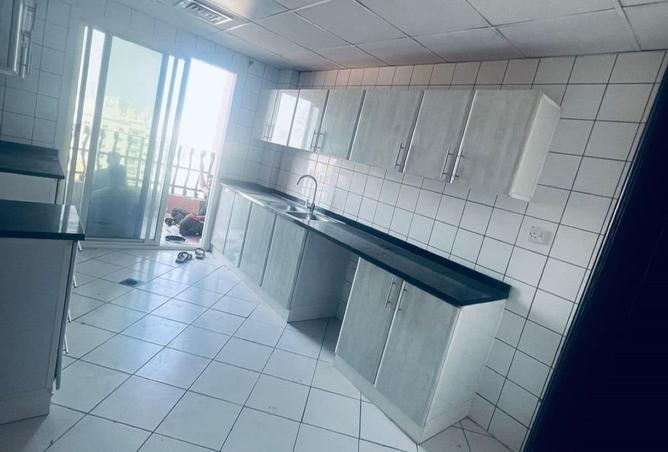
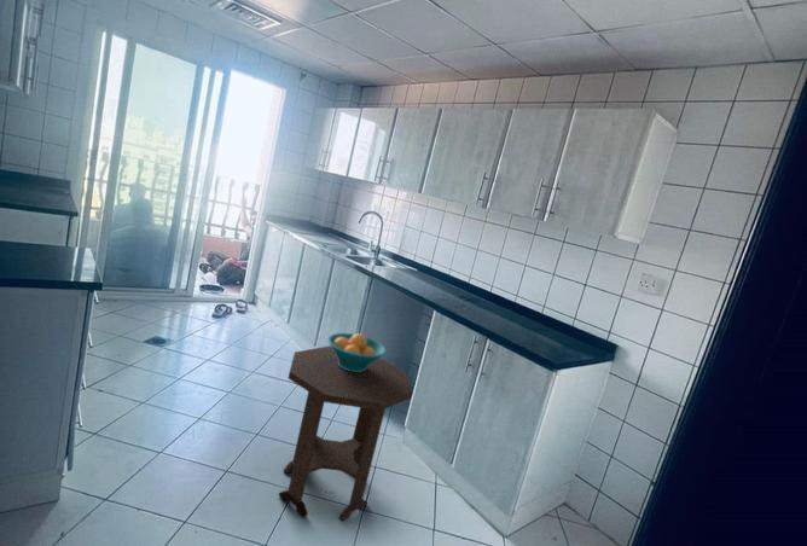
+ side table (337, 441)
+ fruit bowl (355, 349)
